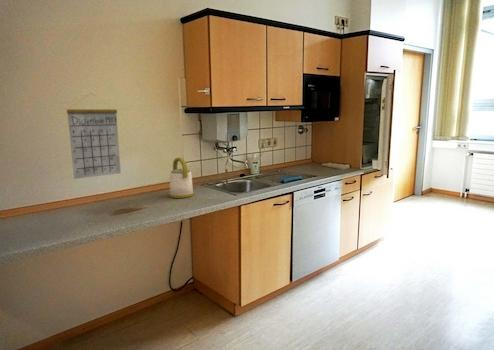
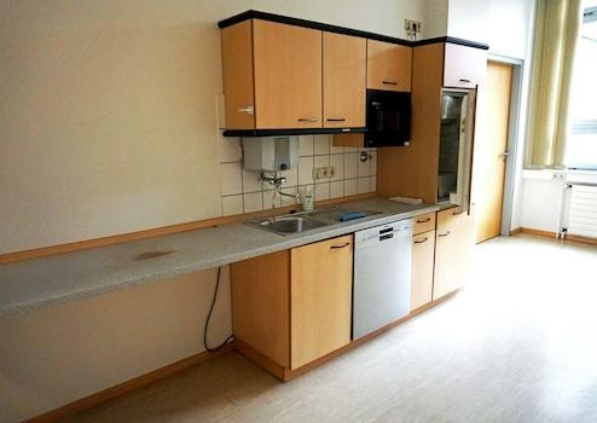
- calendar (94, 135)
- kettle (179, 176)
